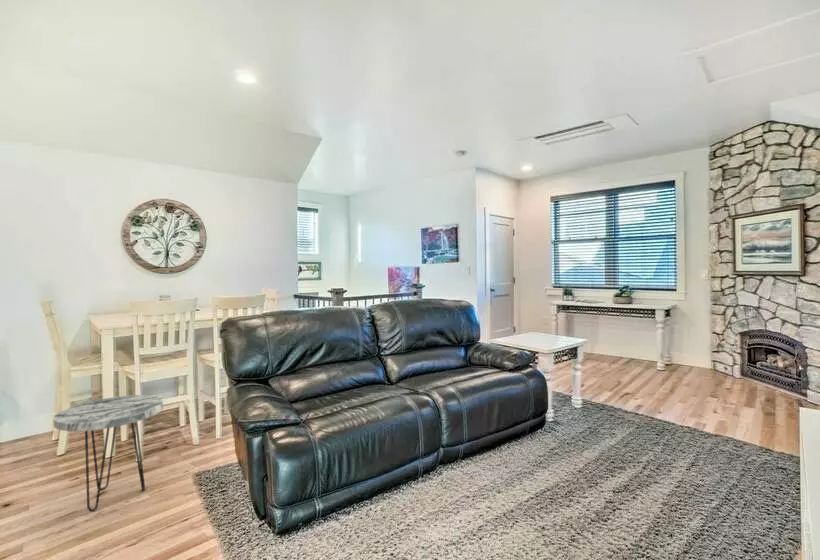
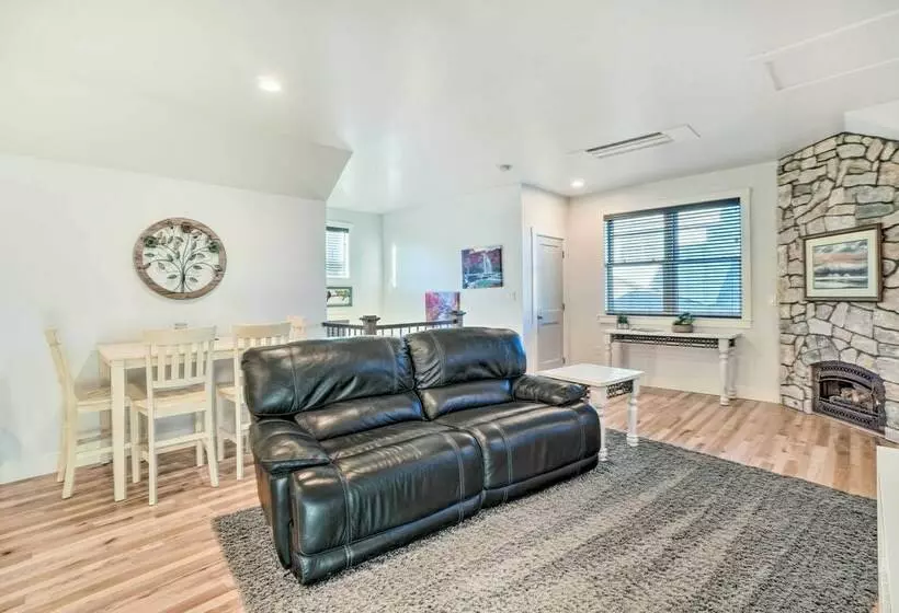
- side table (112, 452)
